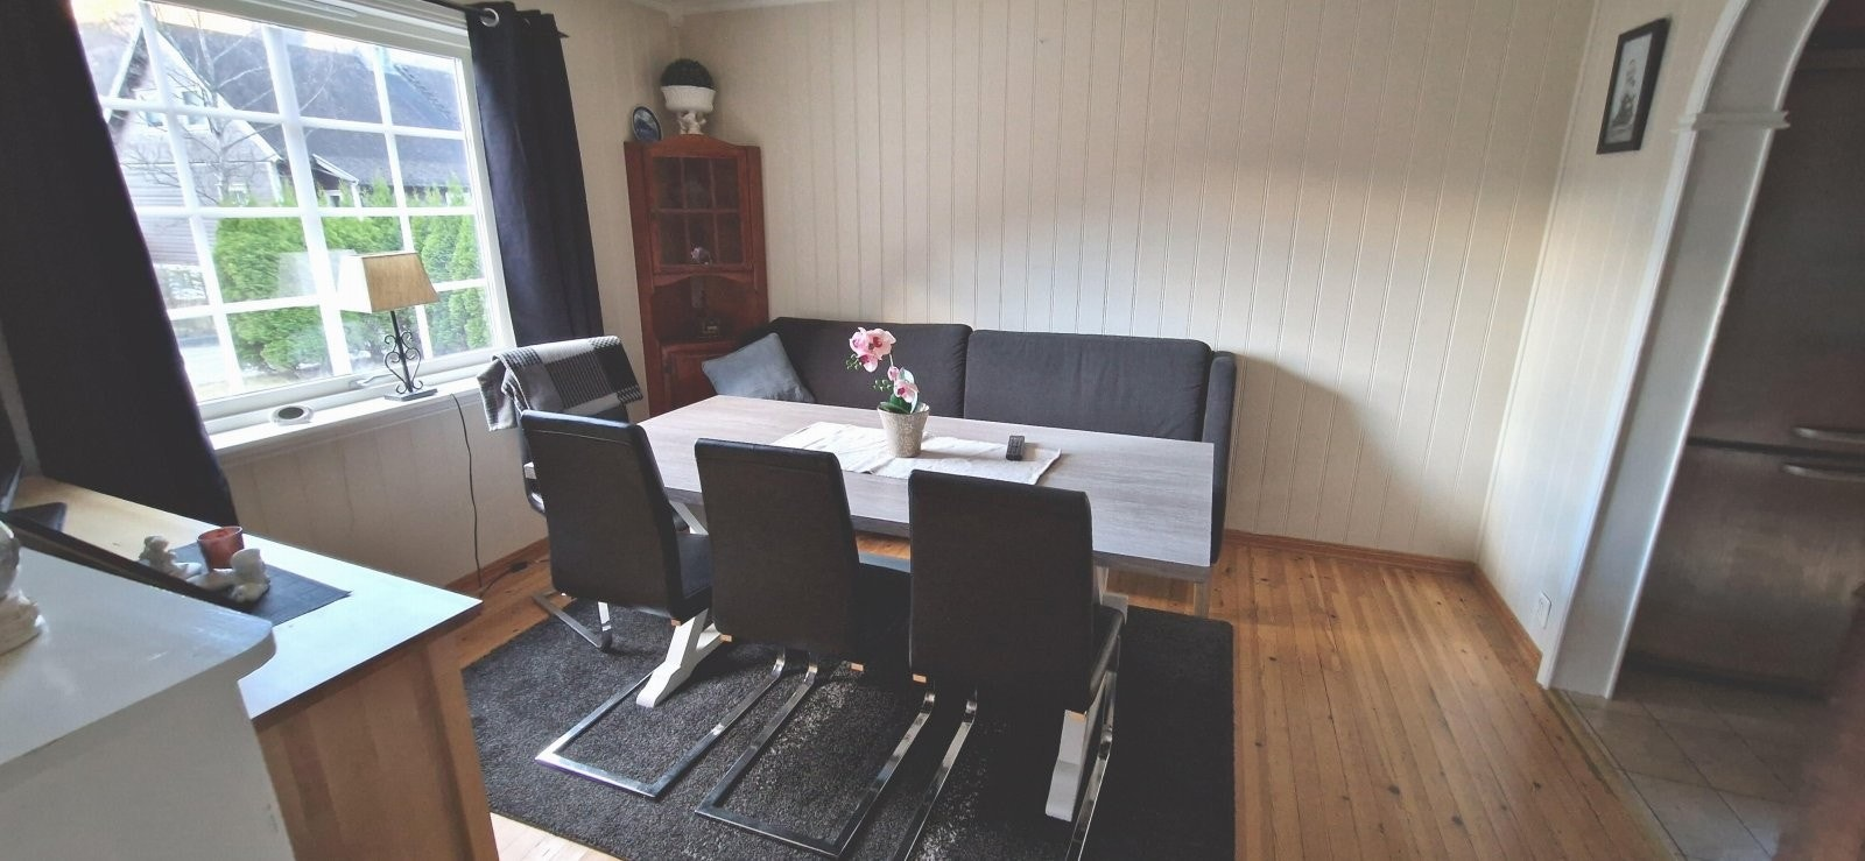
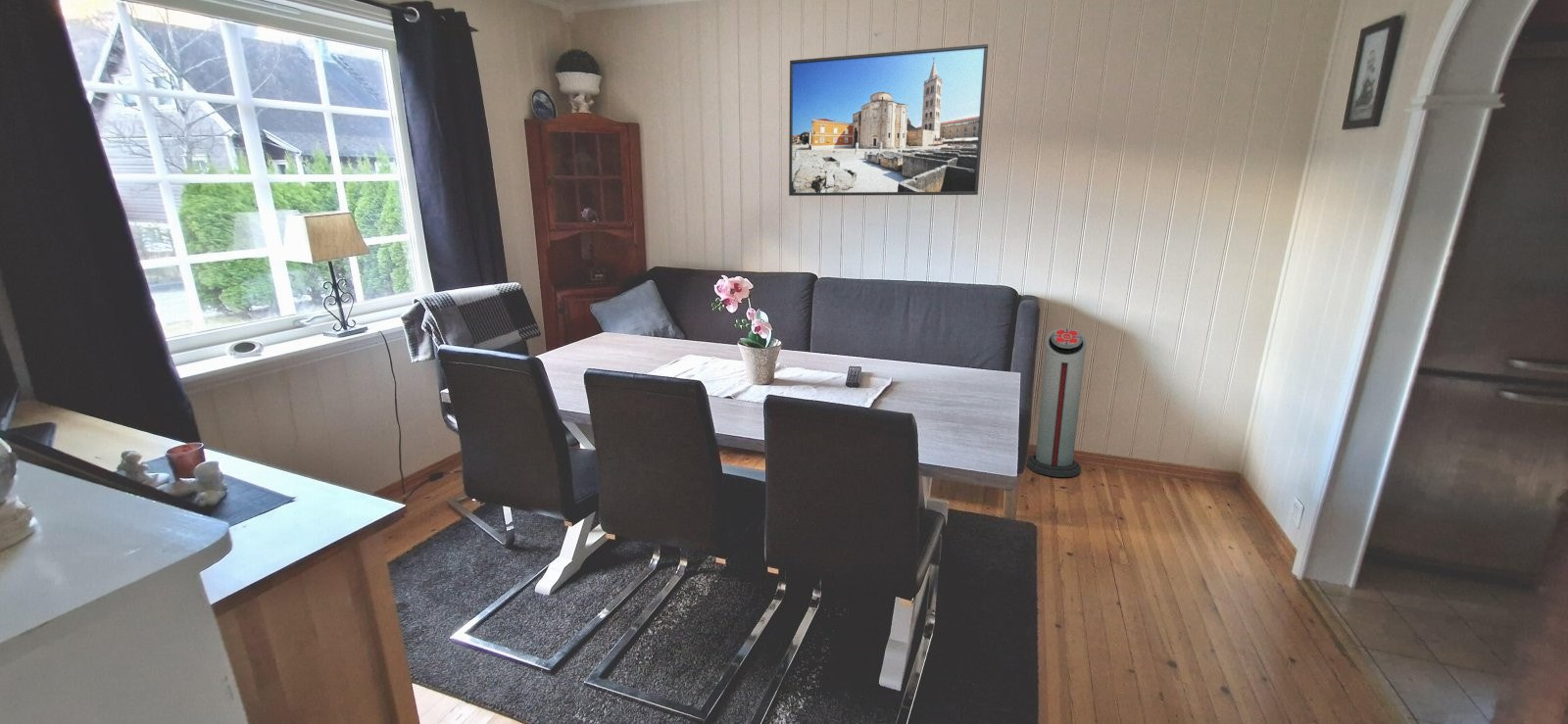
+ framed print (881, 125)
+ air purifier (1059, 400)
